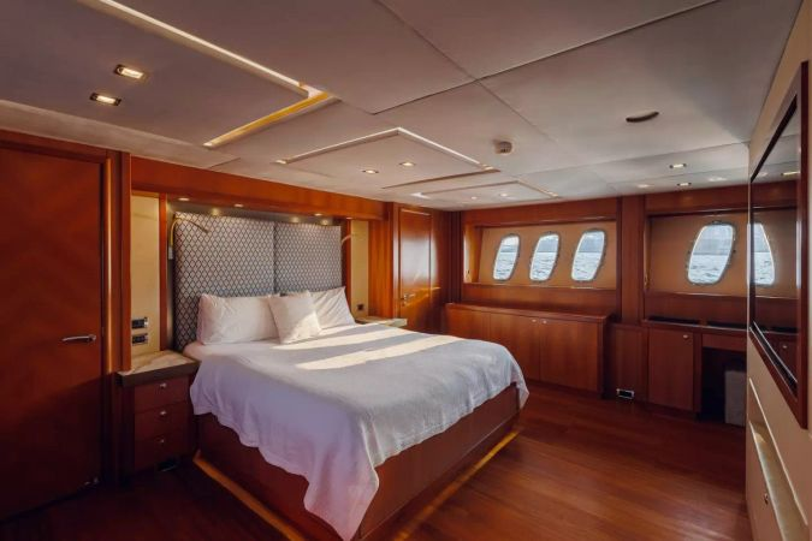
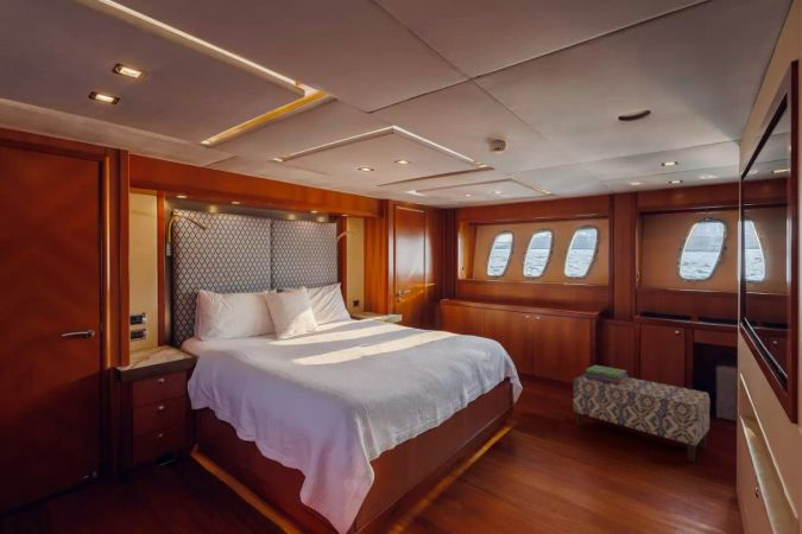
+ bench (637, 409)
+ stack of books (606, 374)
